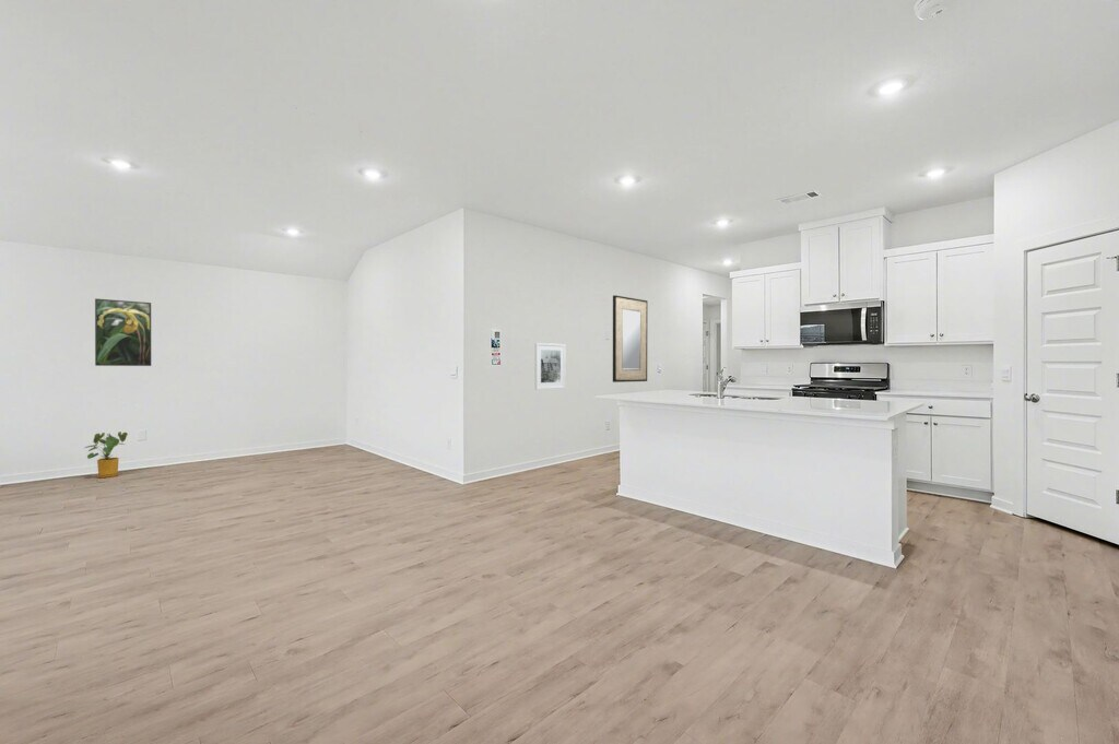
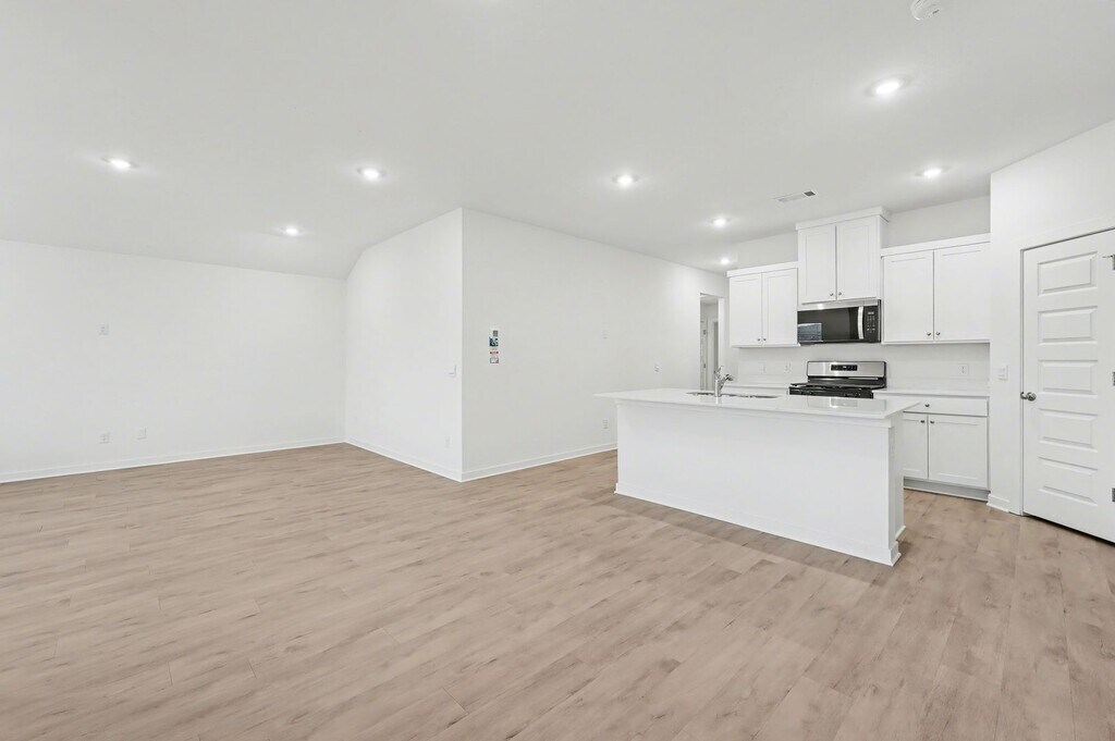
- house plant (106, 454)
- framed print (123, 333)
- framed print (550, 366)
- home mirror (631, 340)
